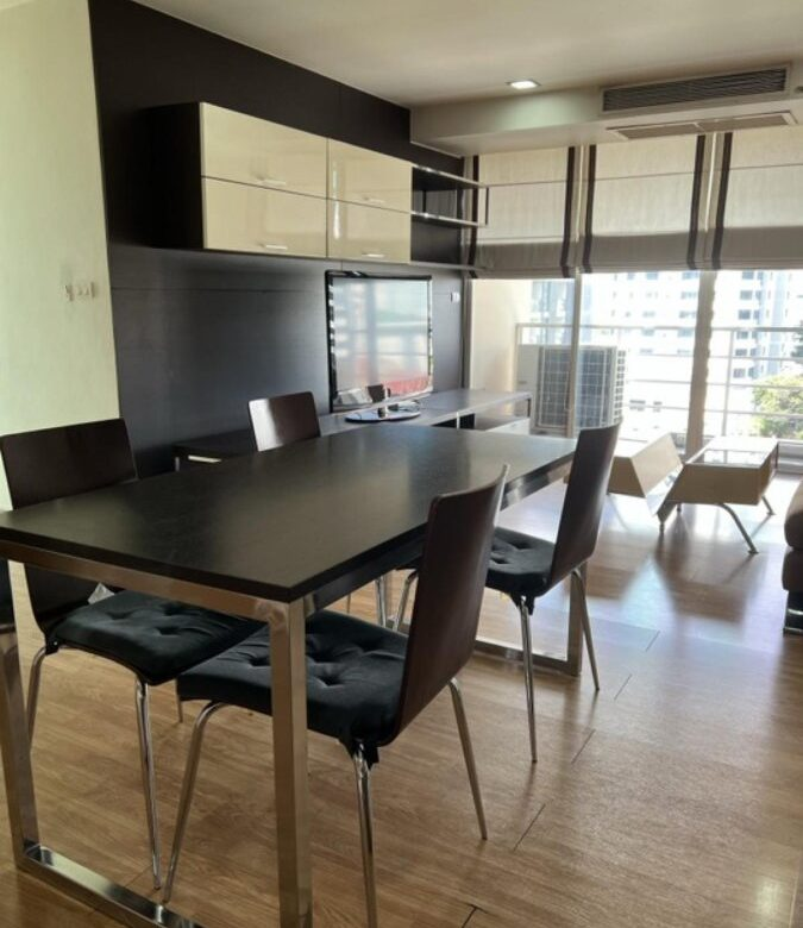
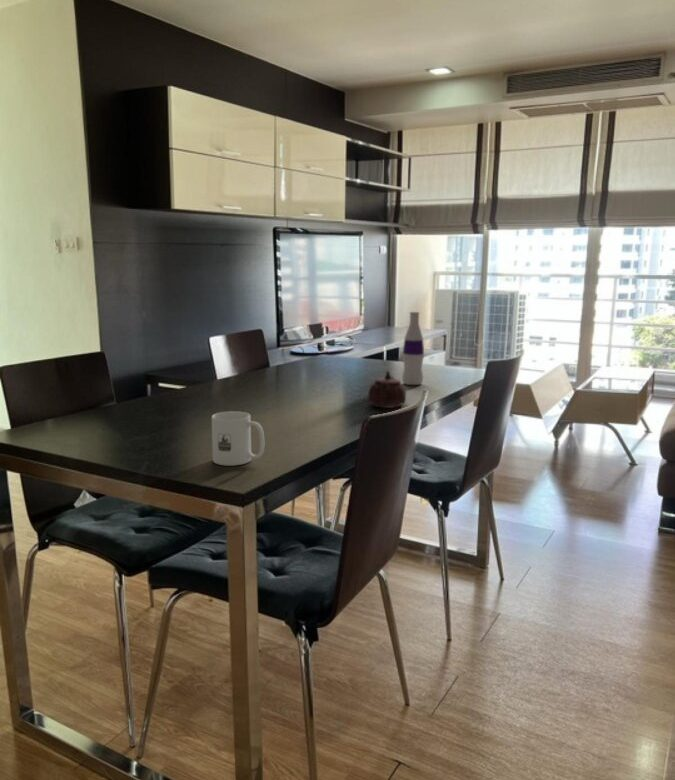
+ bottle (413, 347)
+ teapot (386, 388)
+ mug (238, 438)
